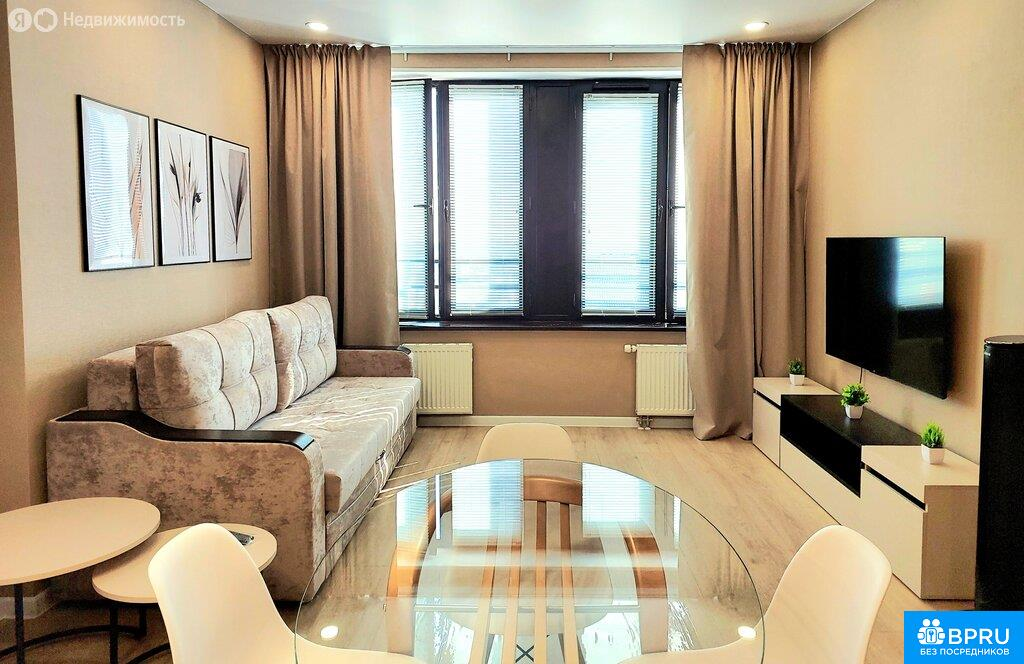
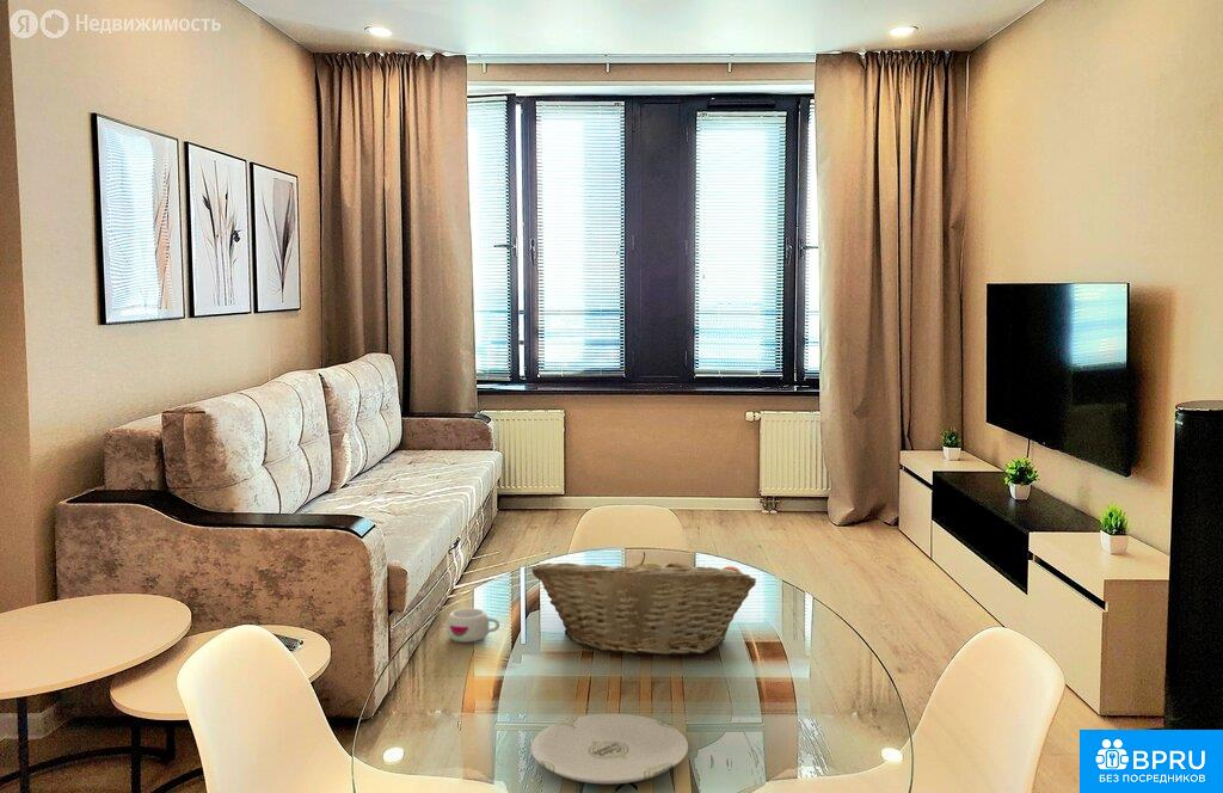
+ plate (609, 750)
+ fruit basket (643, 592)
+ mug (473, 625)
